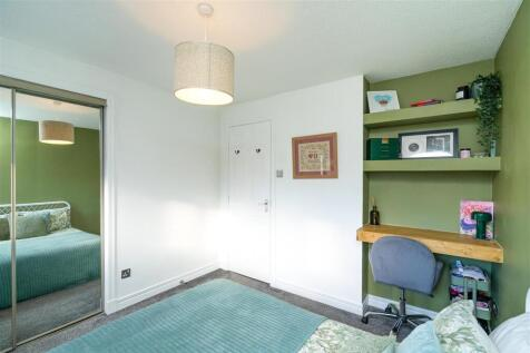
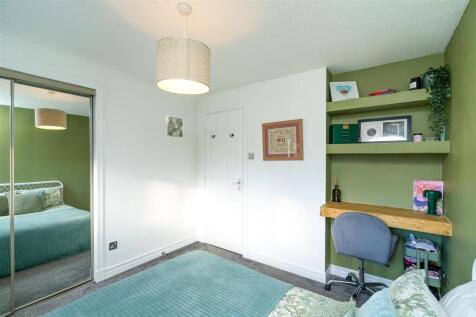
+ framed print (174, 127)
